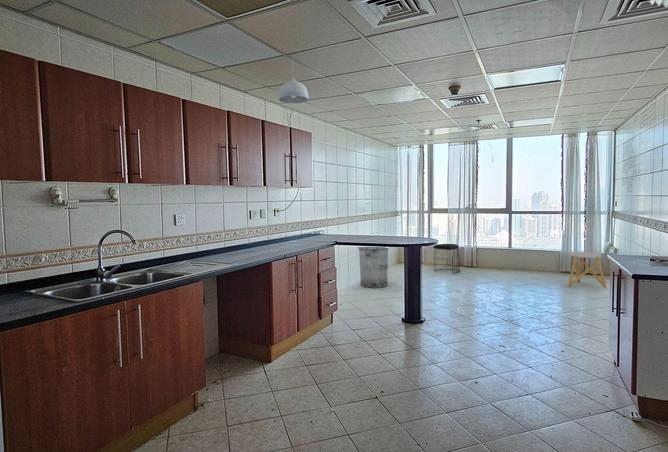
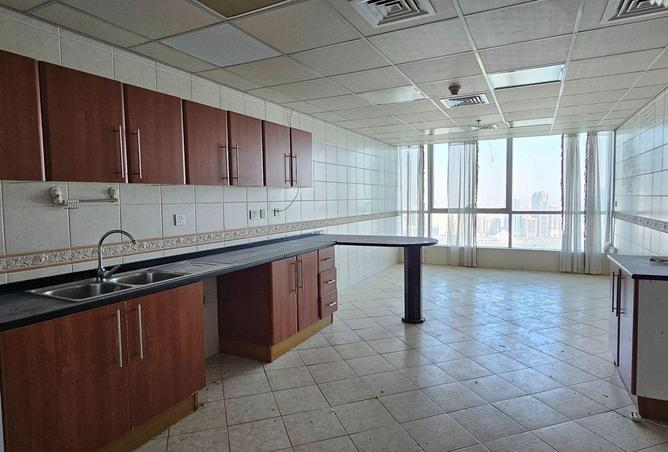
- trash can (373, 263)
- pendant light (293, 79)
- stool (584, 271)
- stool (449, 257)
